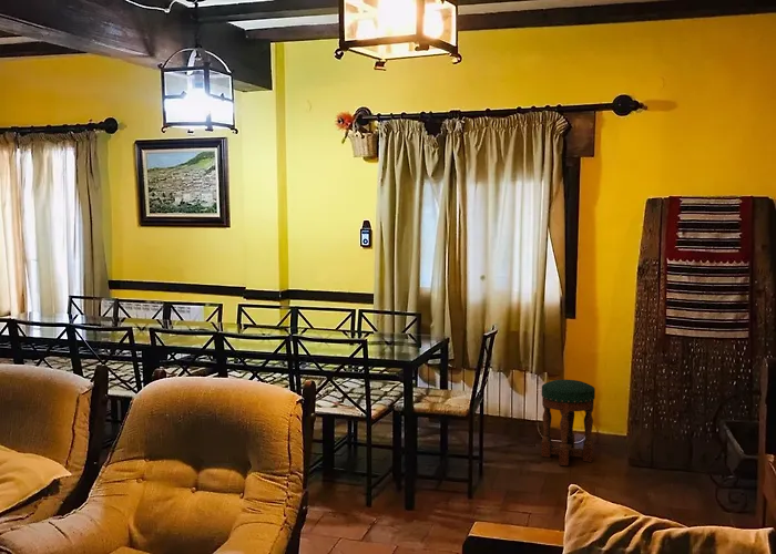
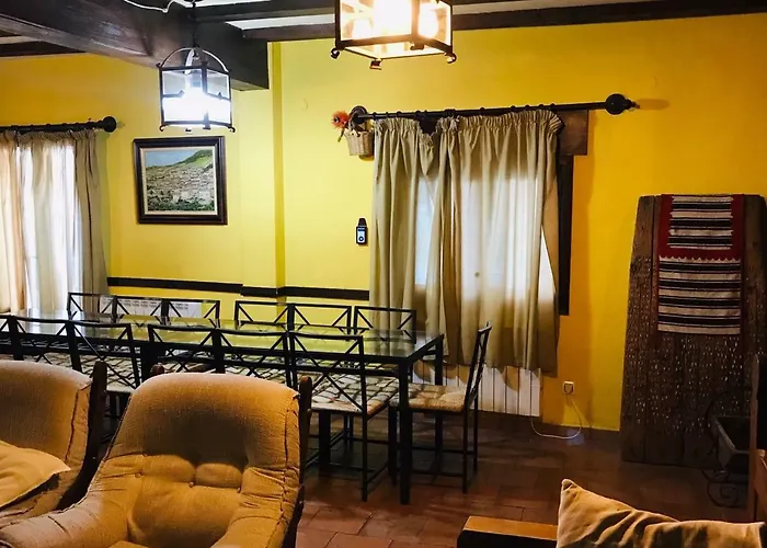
- stool (568, 419)
